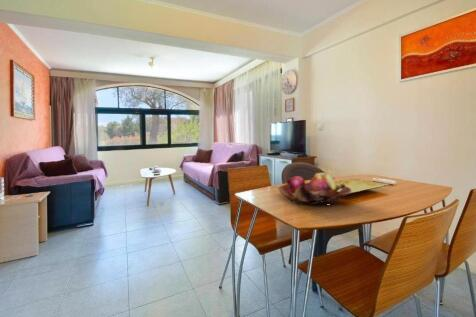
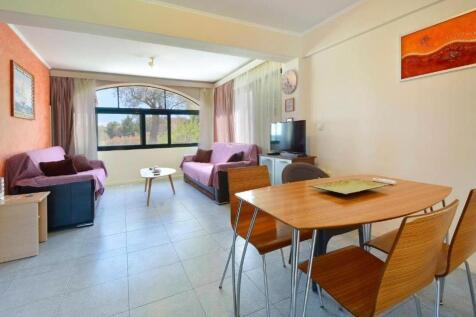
- fruit basket (314, 187)
